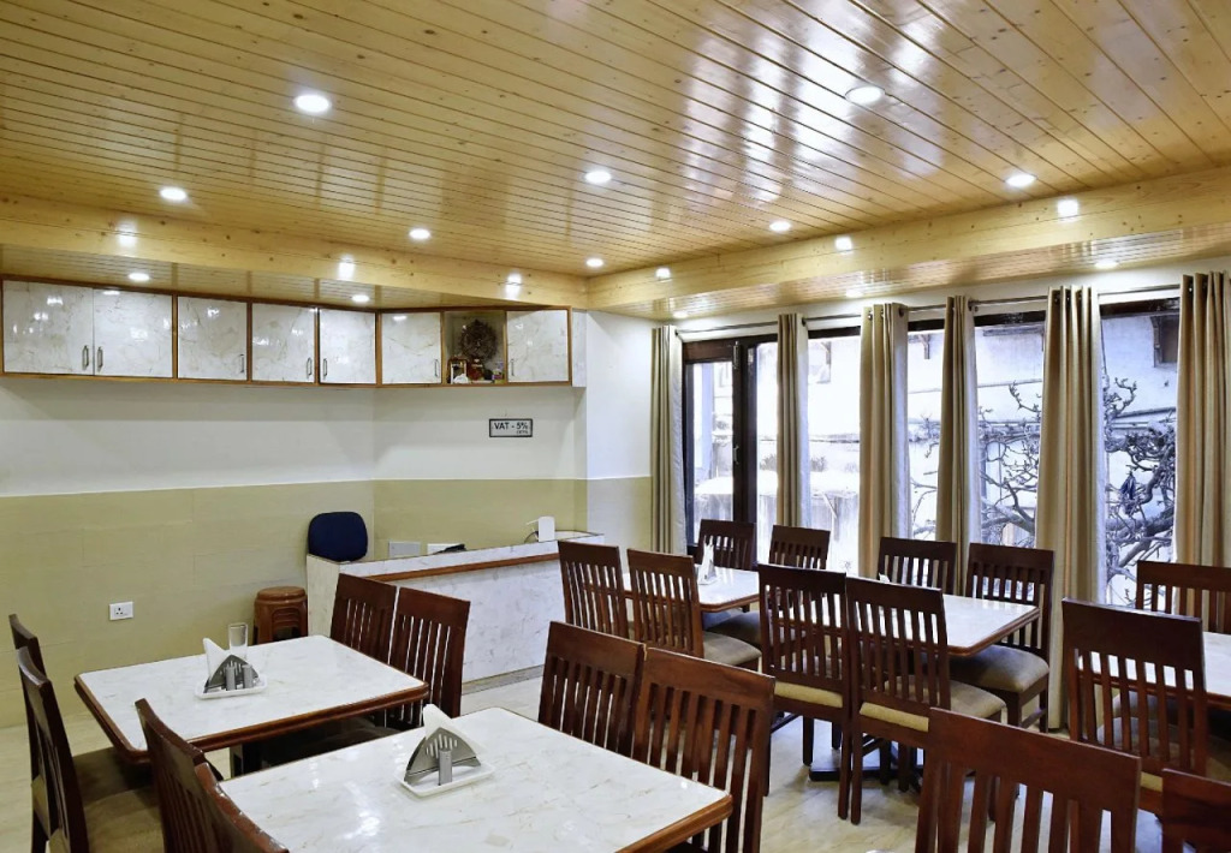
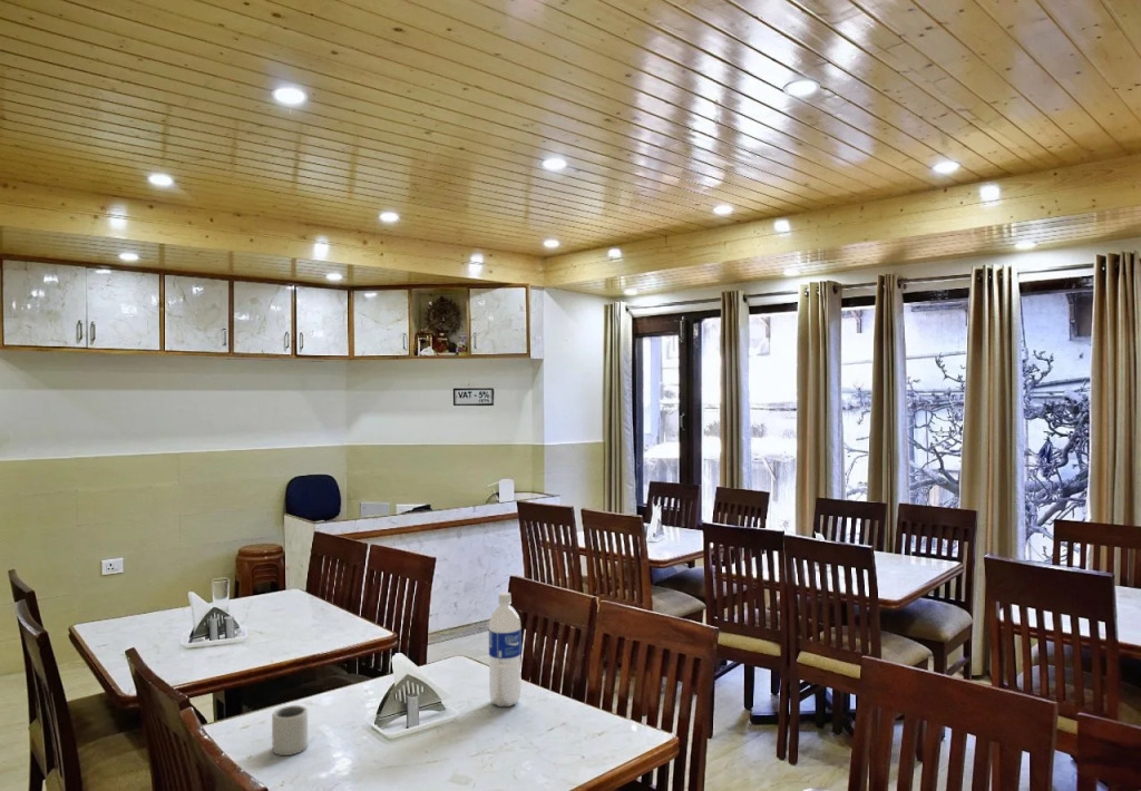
+ cup (293, 727)
+ water bottle (505, 647)
